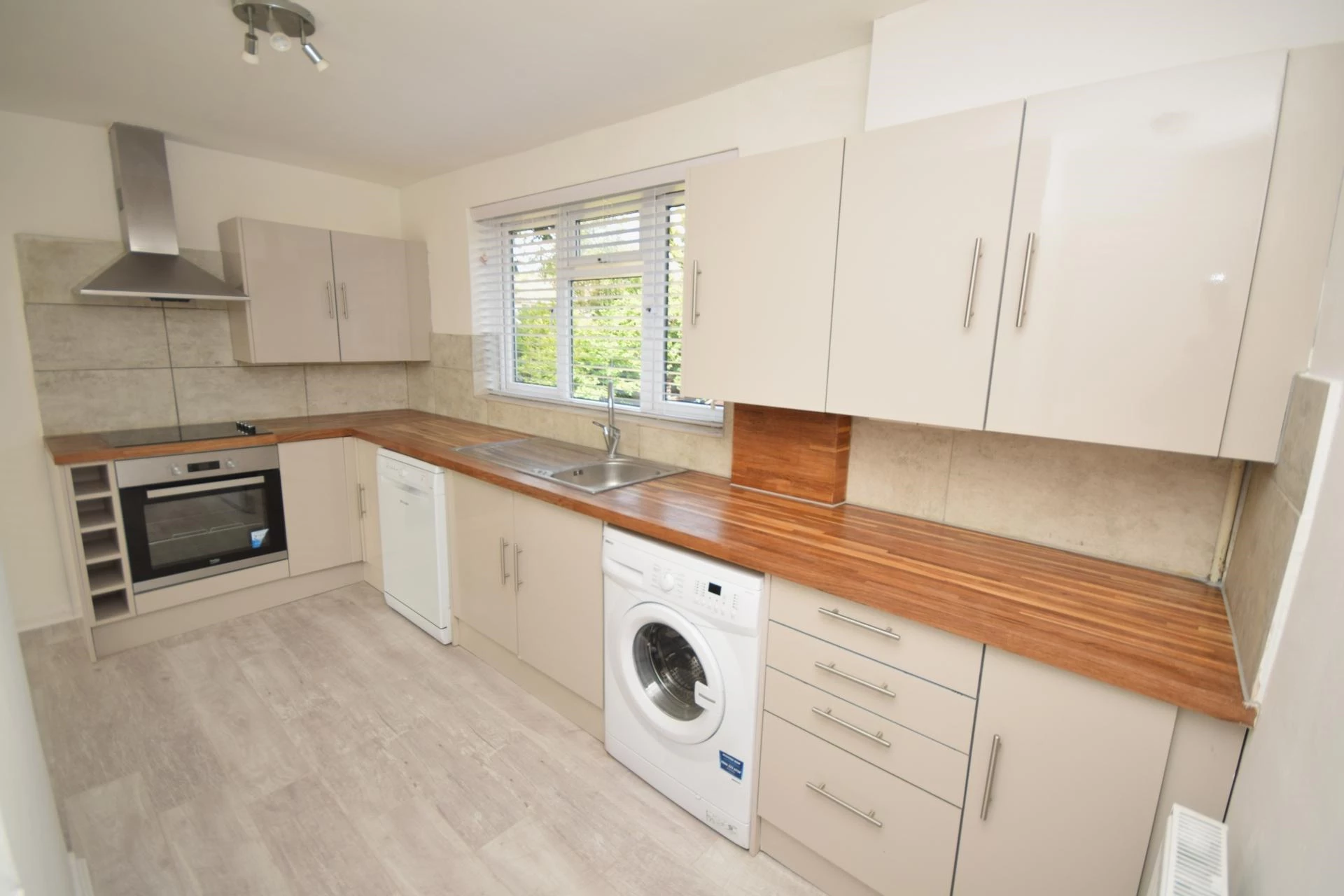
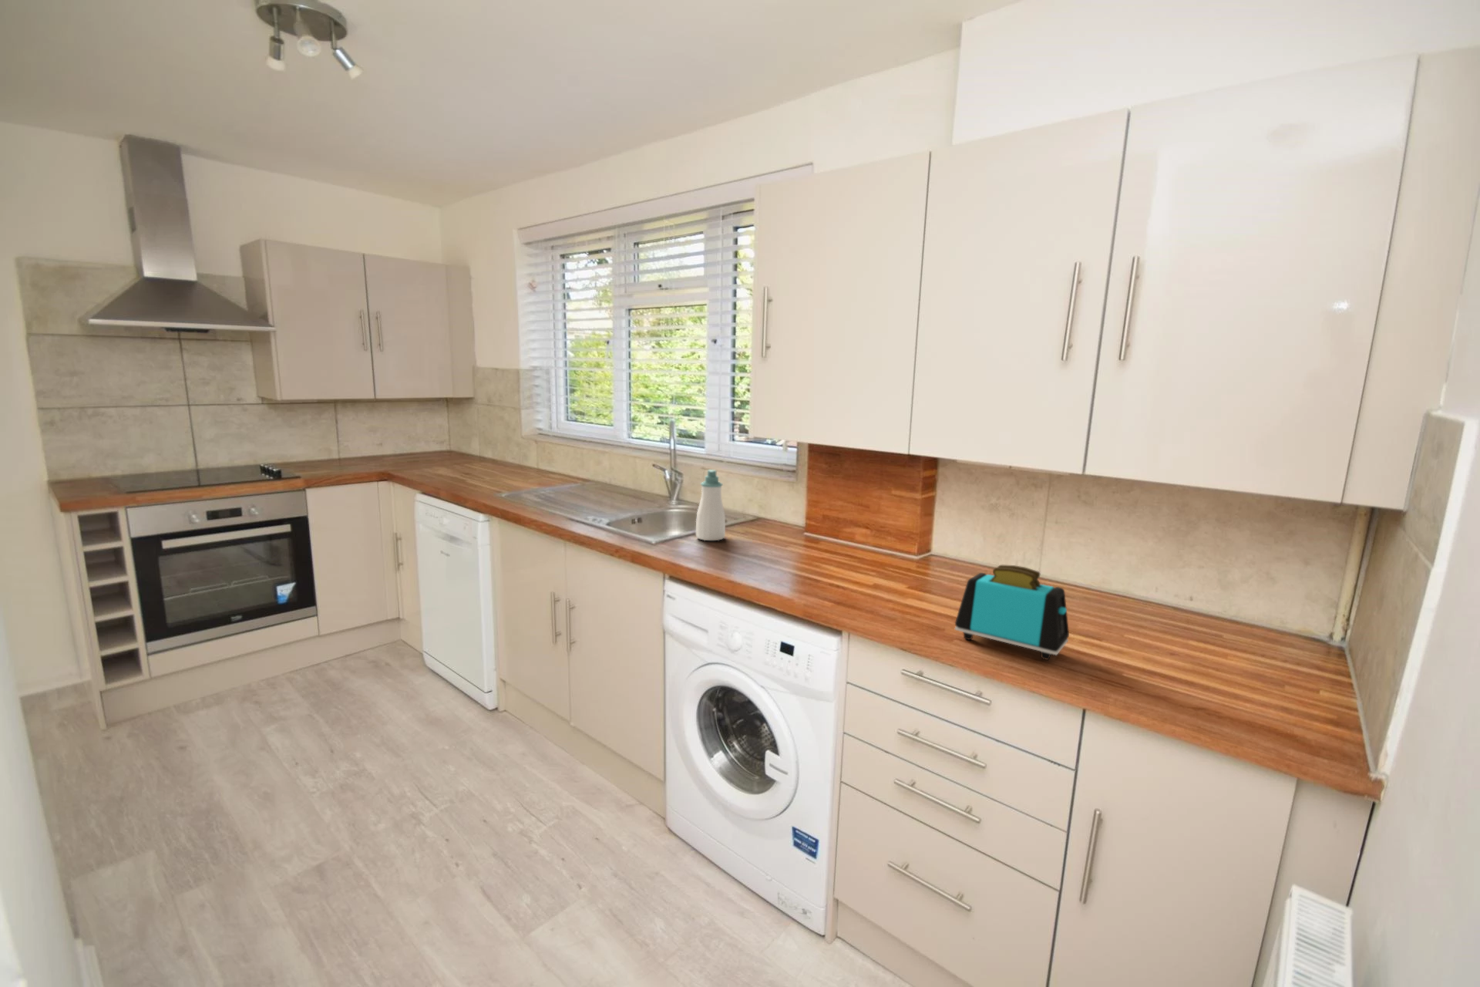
+ soap bottle (710, 505)
+ toaster (1013, 606)
